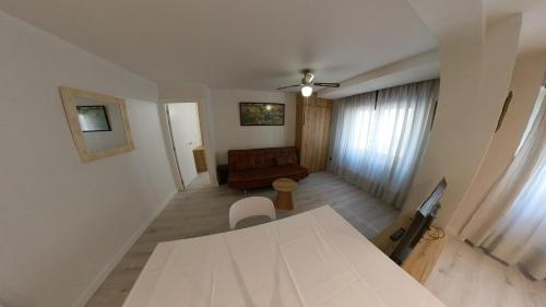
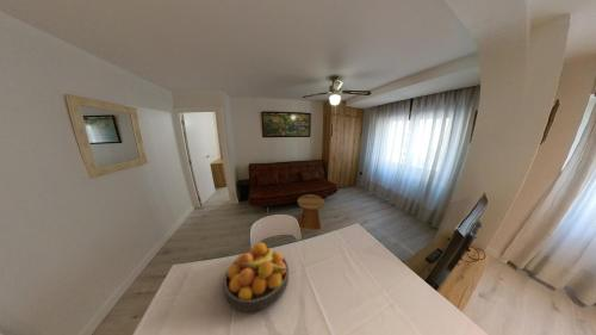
+ fruit bowl (256, 267)
